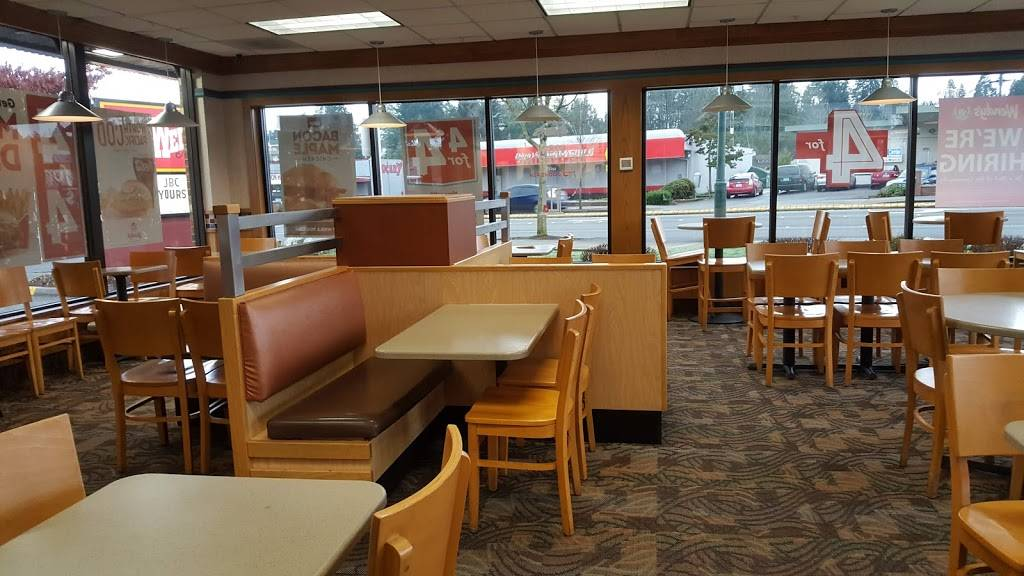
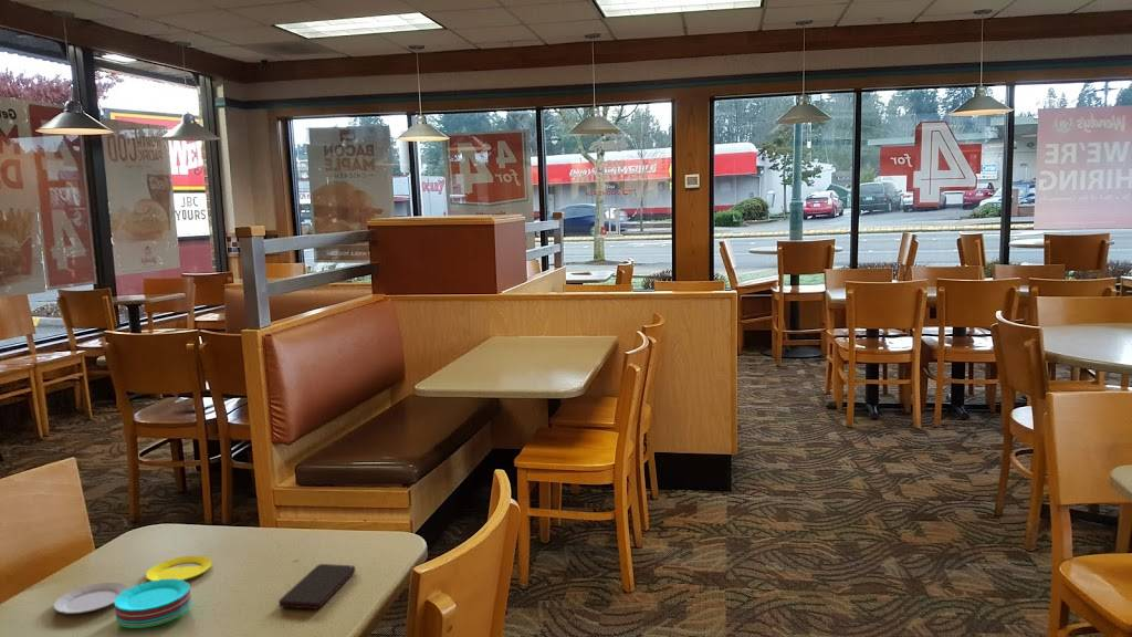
+ plate (132, 587)
+ smartphone (318, 585)
